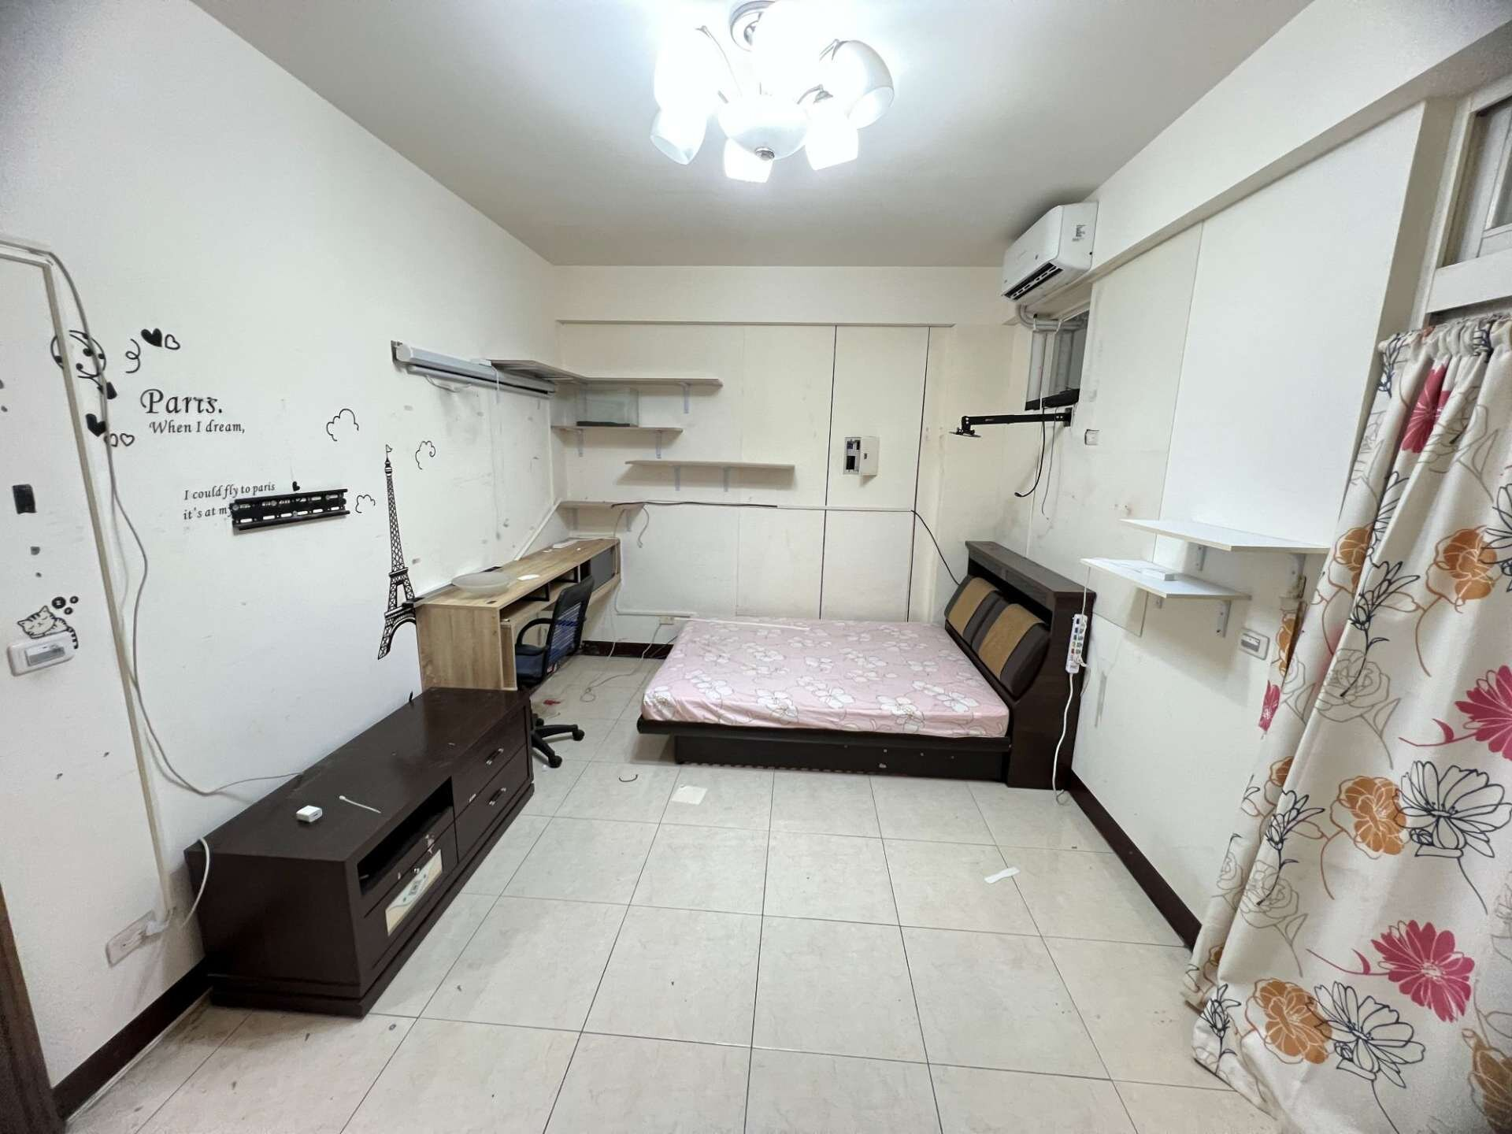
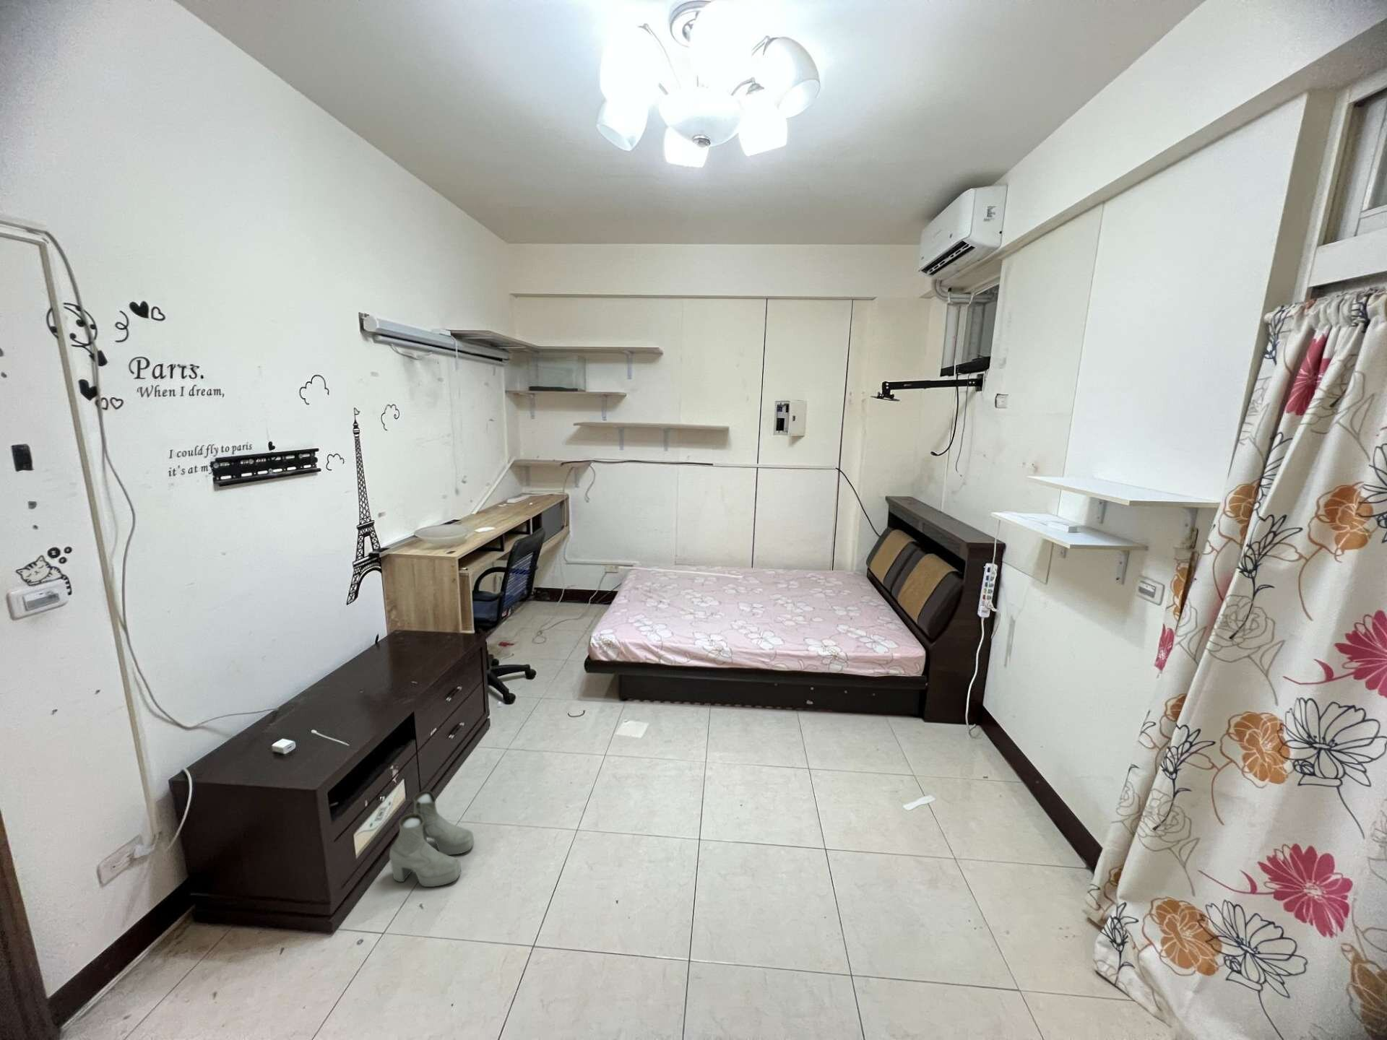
+ boots (432, 835)
